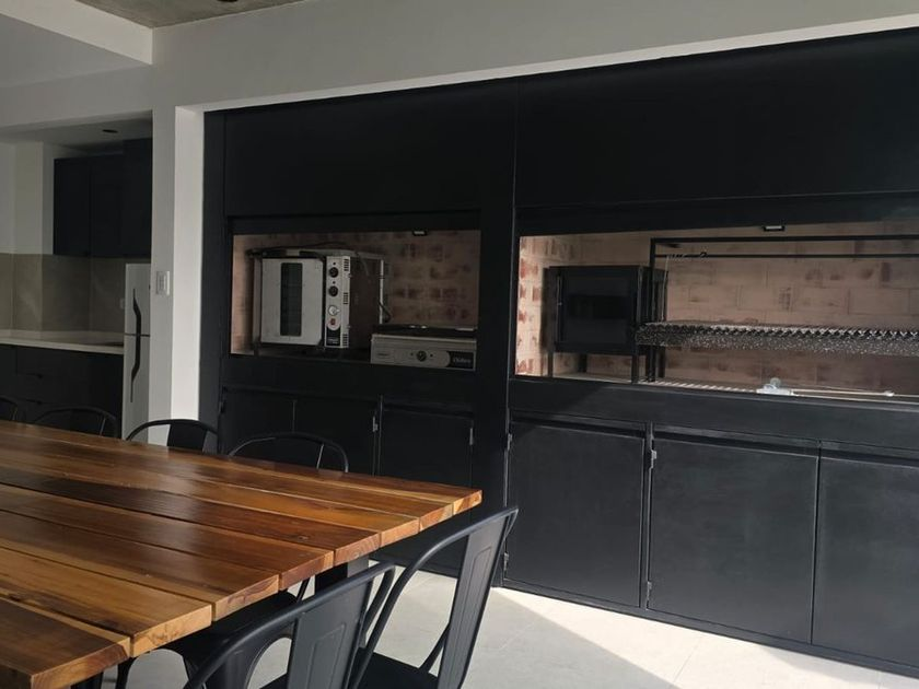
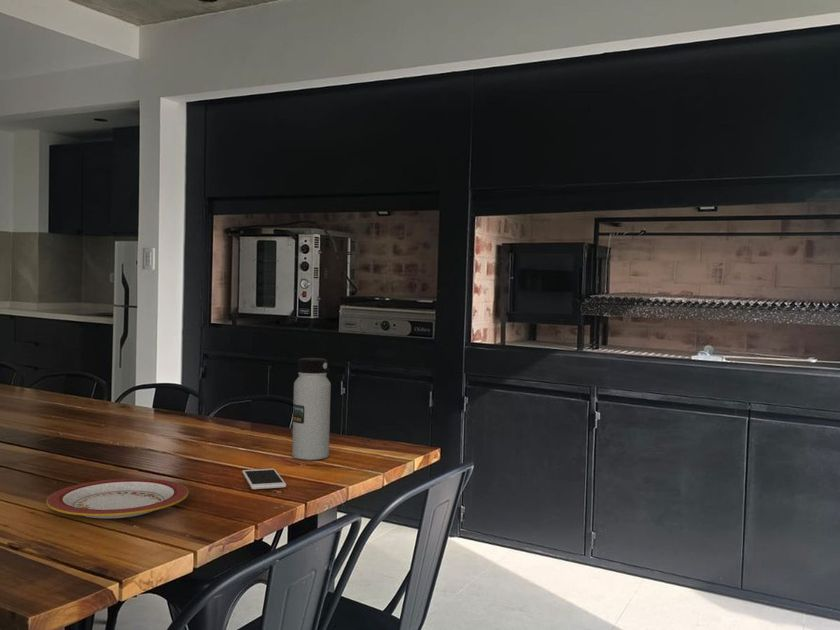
+ water bottle (311, 407)
+ plate (119, 500)
+ cell phone (263, 478)
